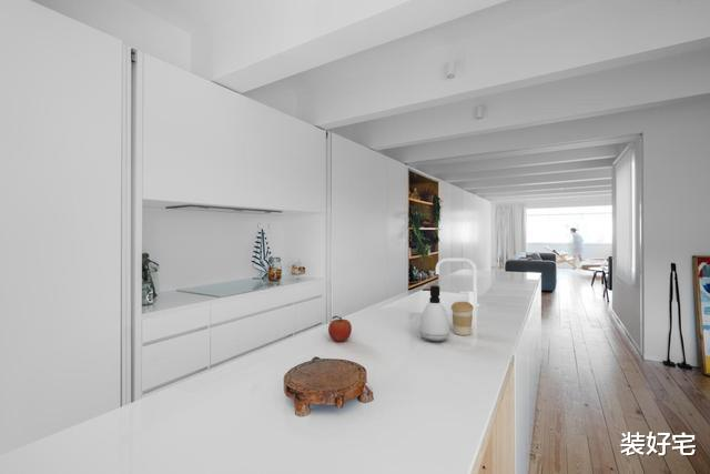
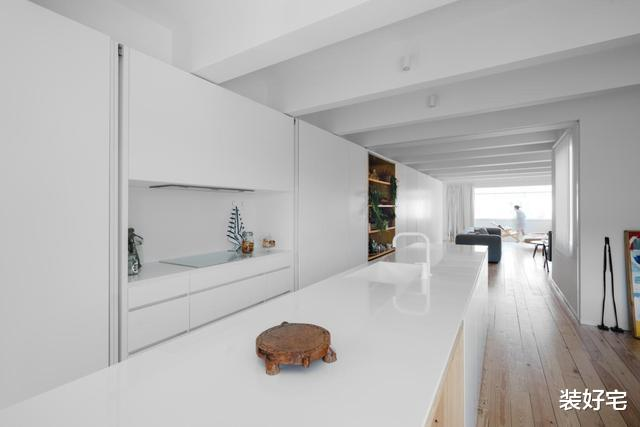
- fruit (339, 327)
- soap dispenser (434, 312)
- coffee cup (462, 317)
